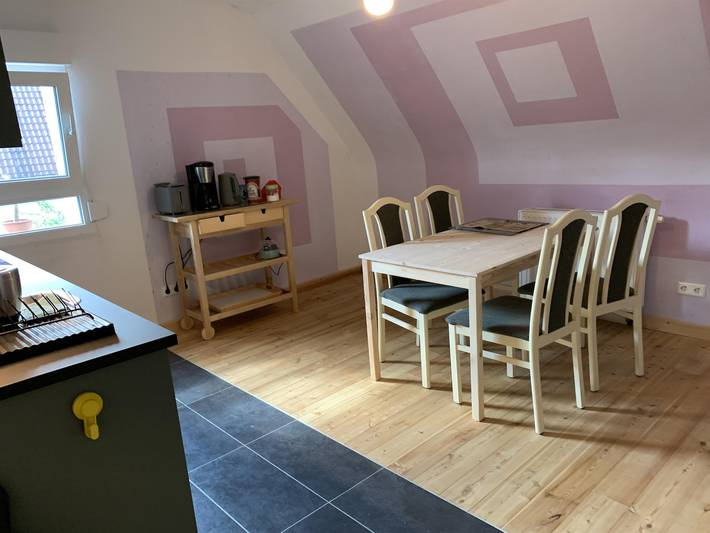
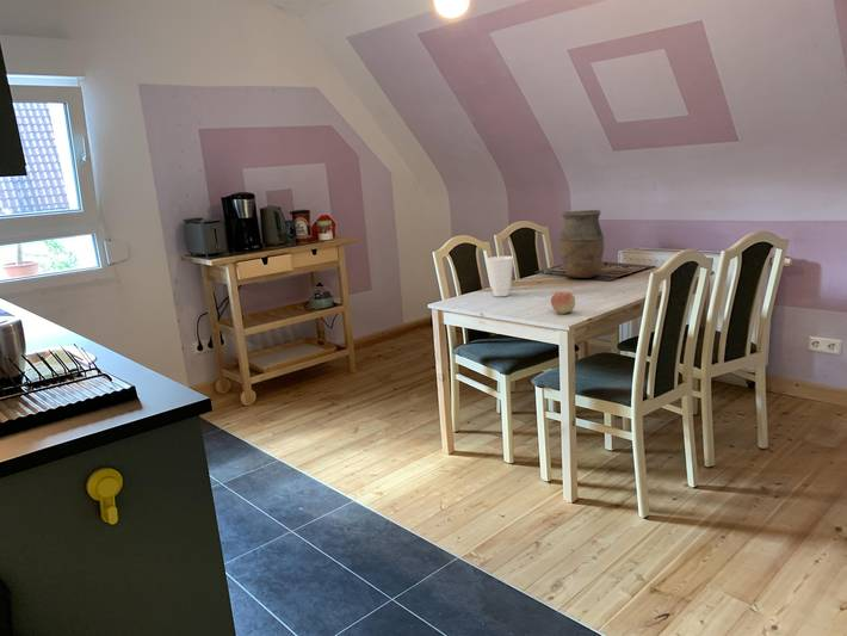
+ apple (563, 302)
+ cup (500, 276)
+ vase (581, 243)
